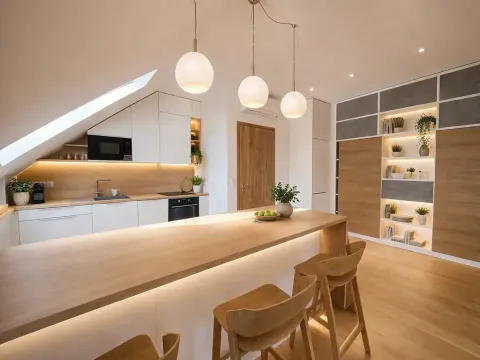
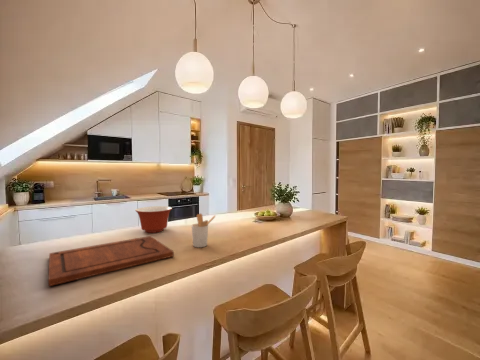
+ cutting board (112, 254)
+ mixing bowl (154, 219)
+ utensil holder (204, 229)
